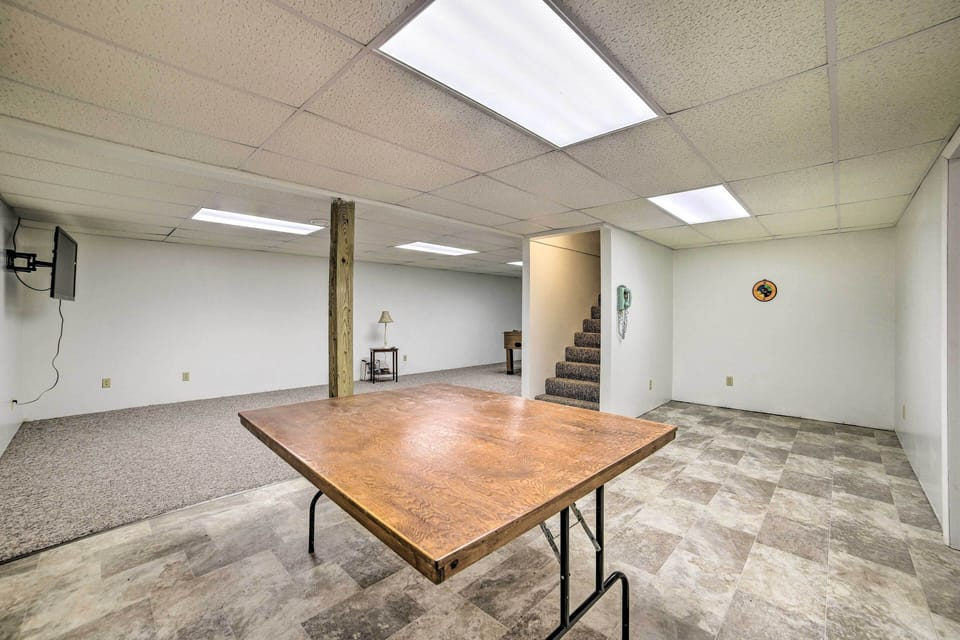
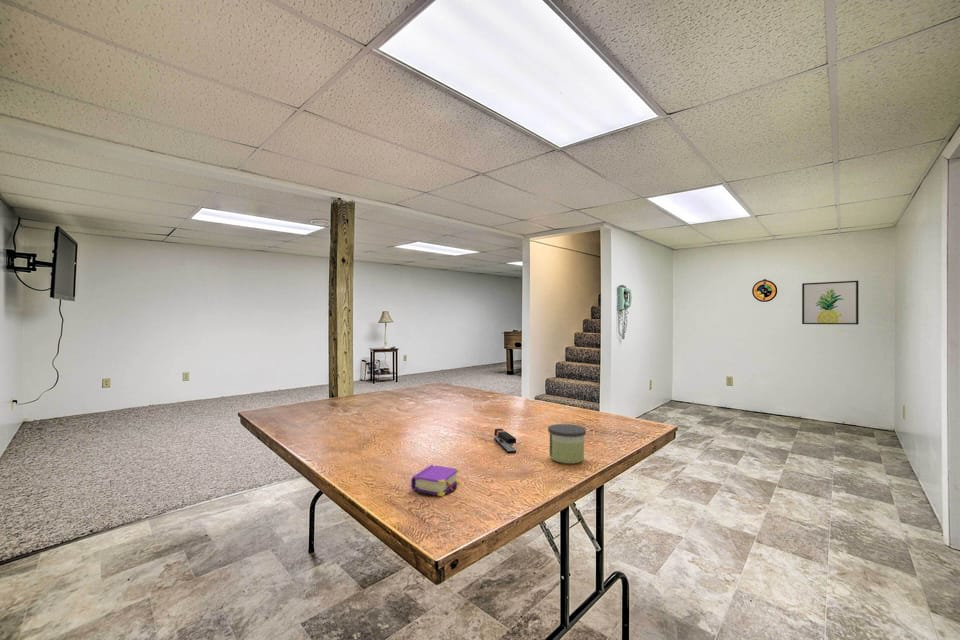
+ candle (566, 443)
+ wall art (829, 303)
+ book (436, 479)
+ stapler (504, 438)
